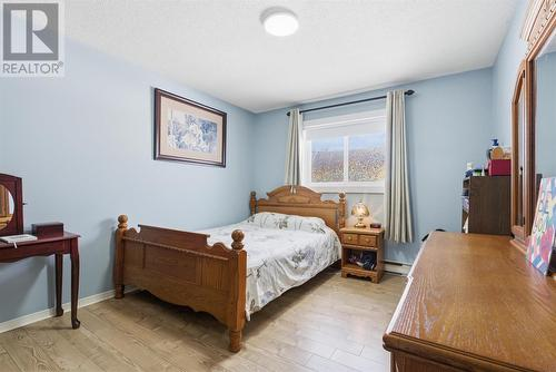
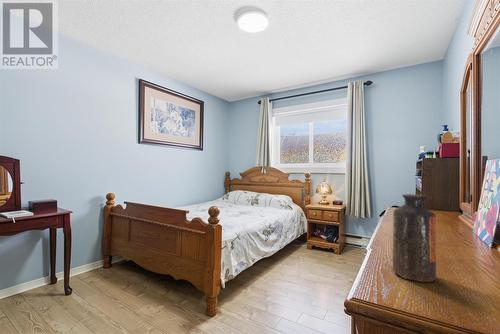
+ bottle (413, 234)
